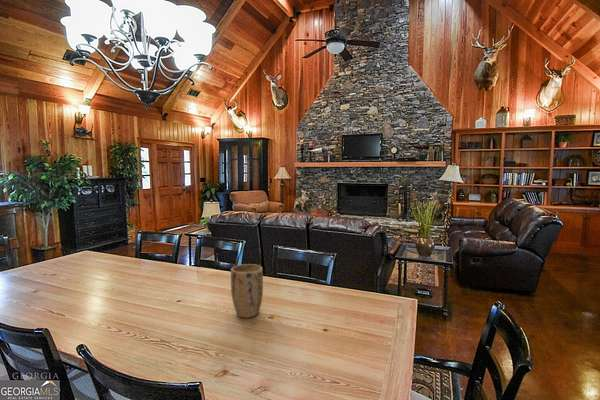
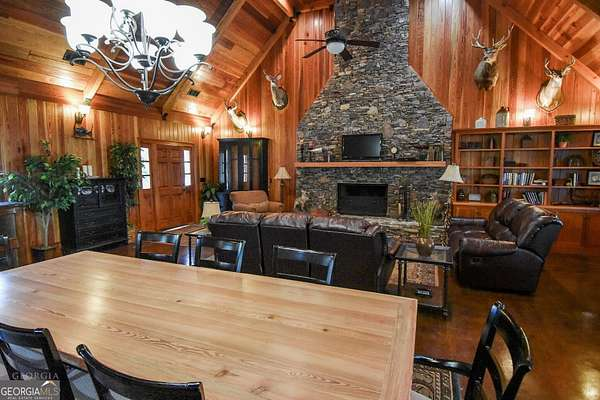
- plant pot (247, 290)
